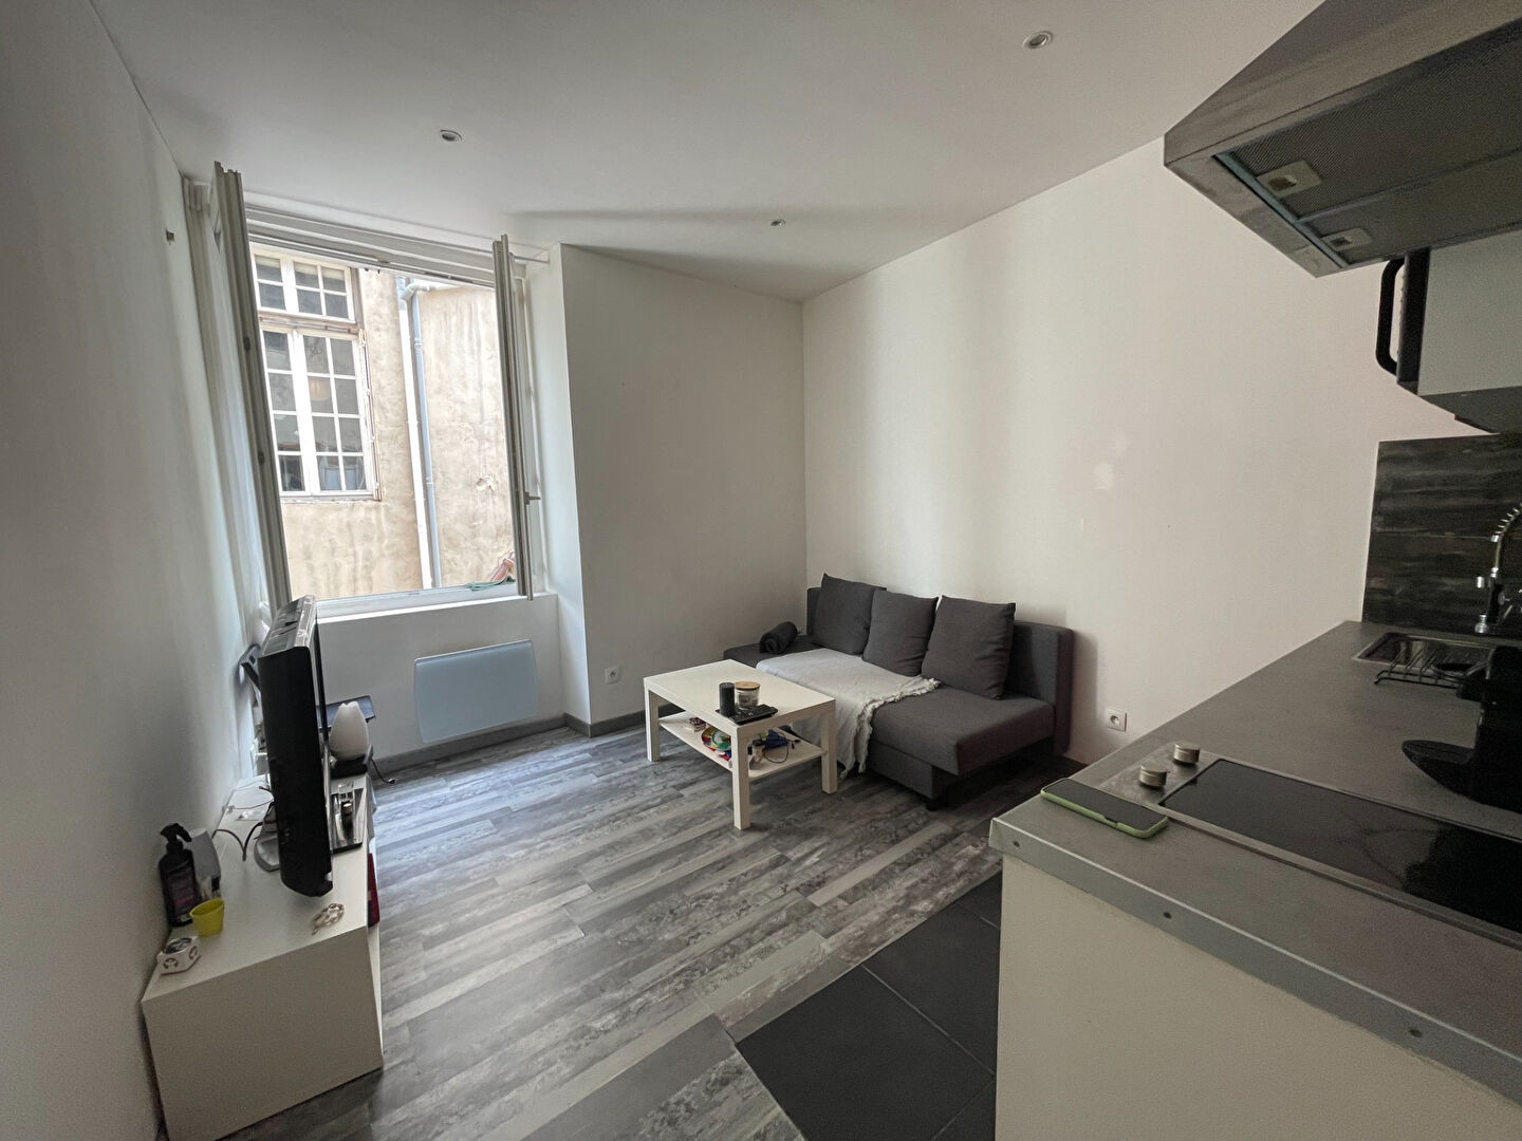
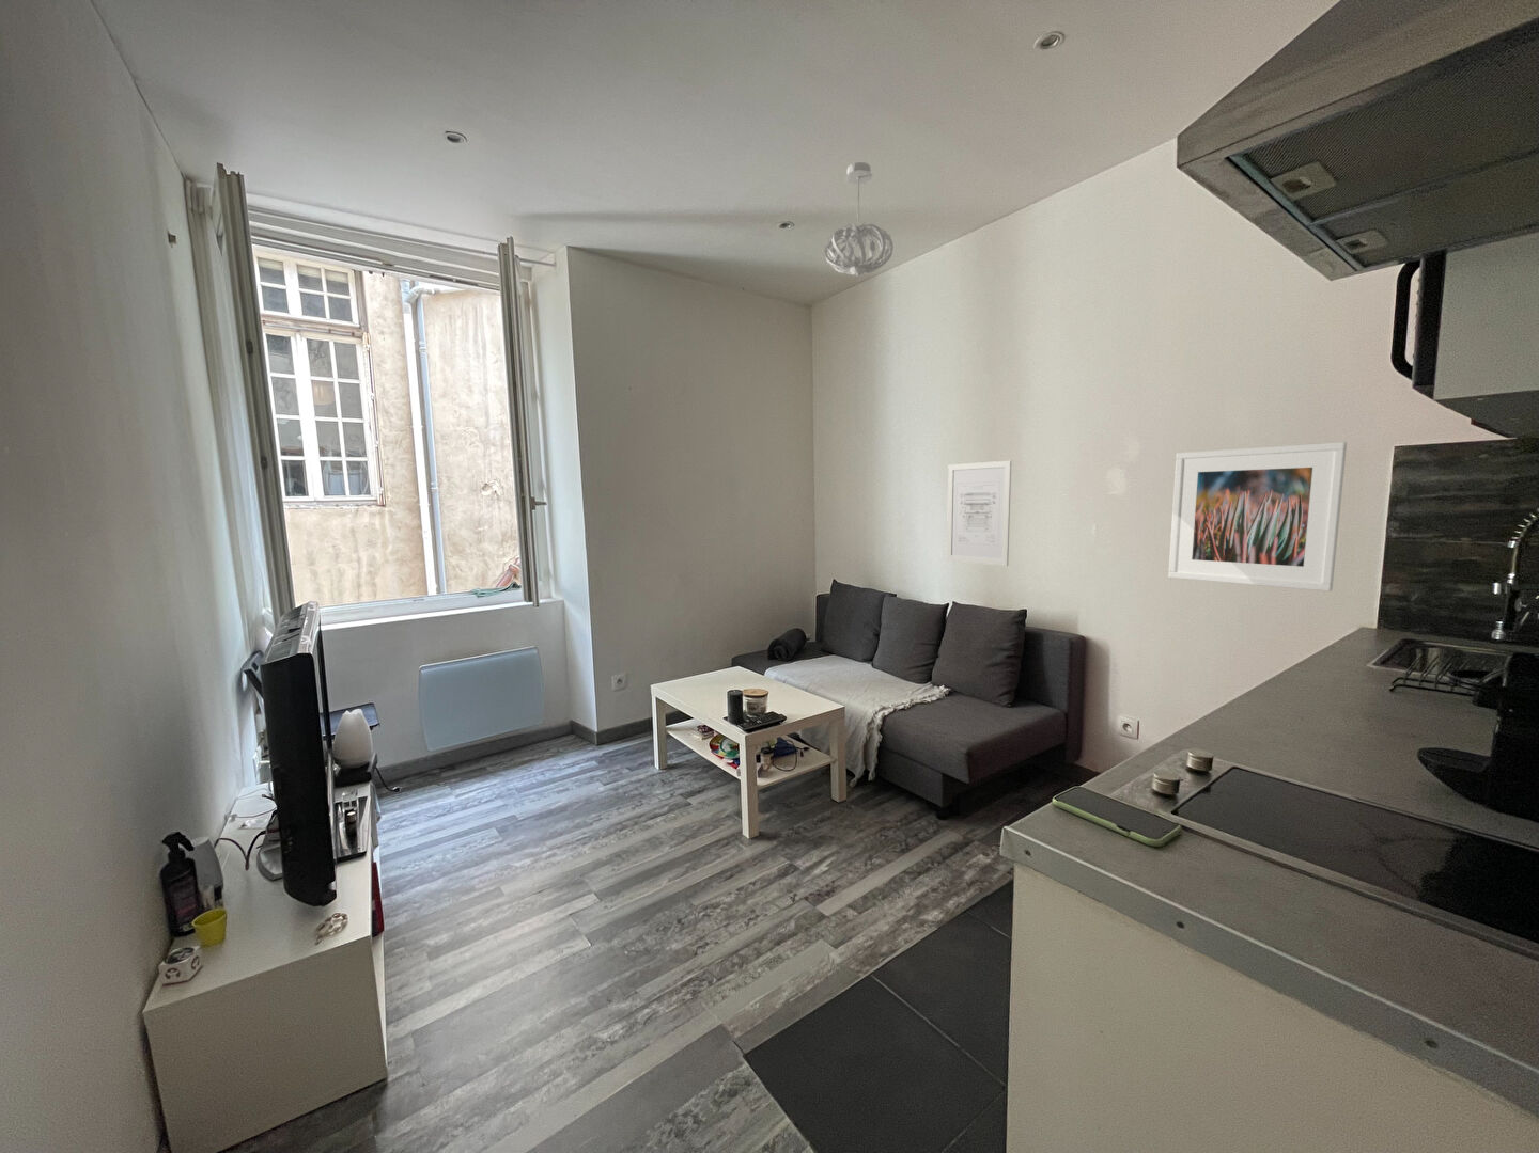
+ wall art (977, 512)
+ pendant light (858, 224)
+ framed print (1248, 517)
